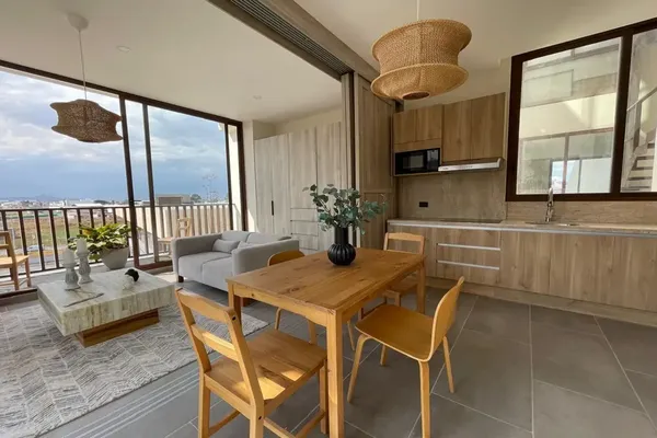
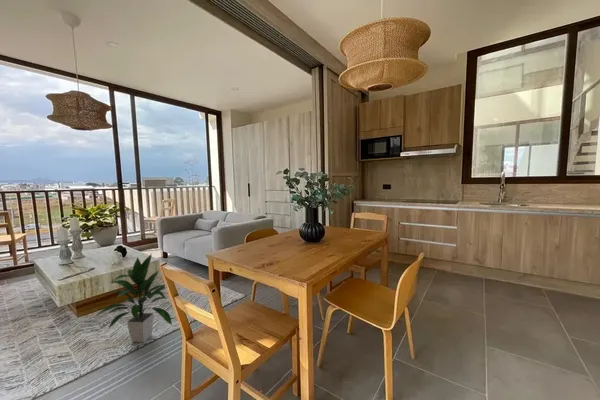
+ indoor plant (140, 300)
